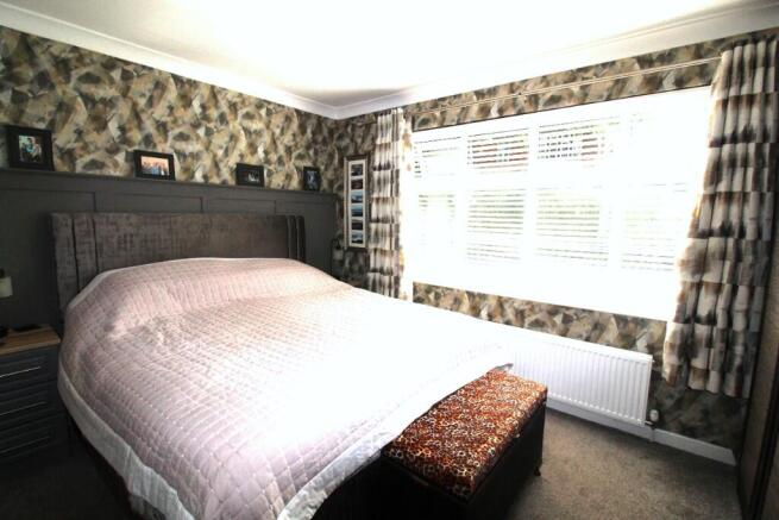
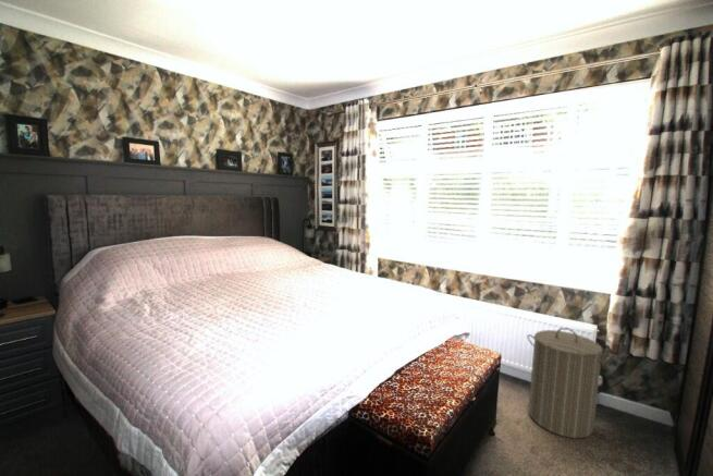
+ laundry hamper (563, 374)
